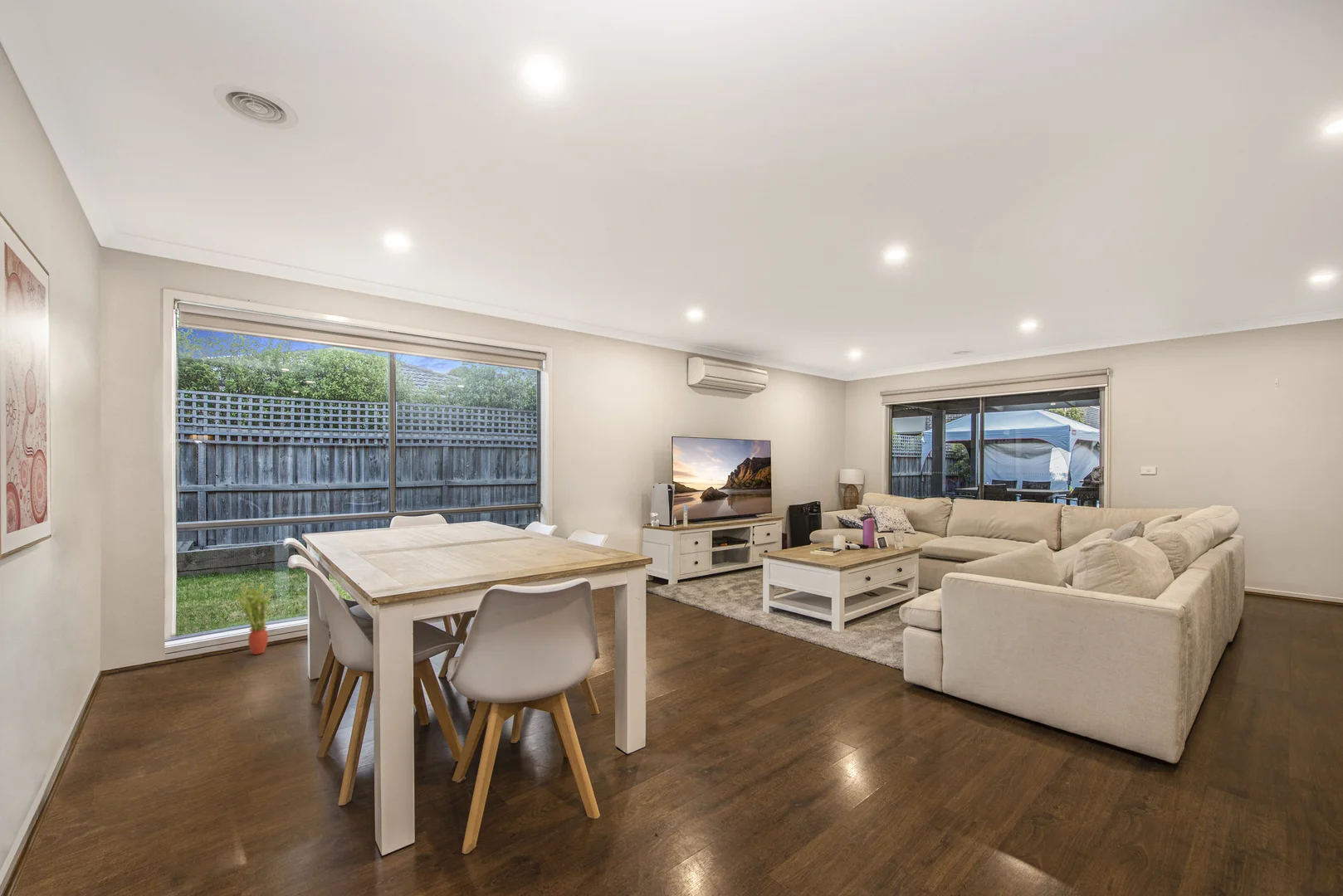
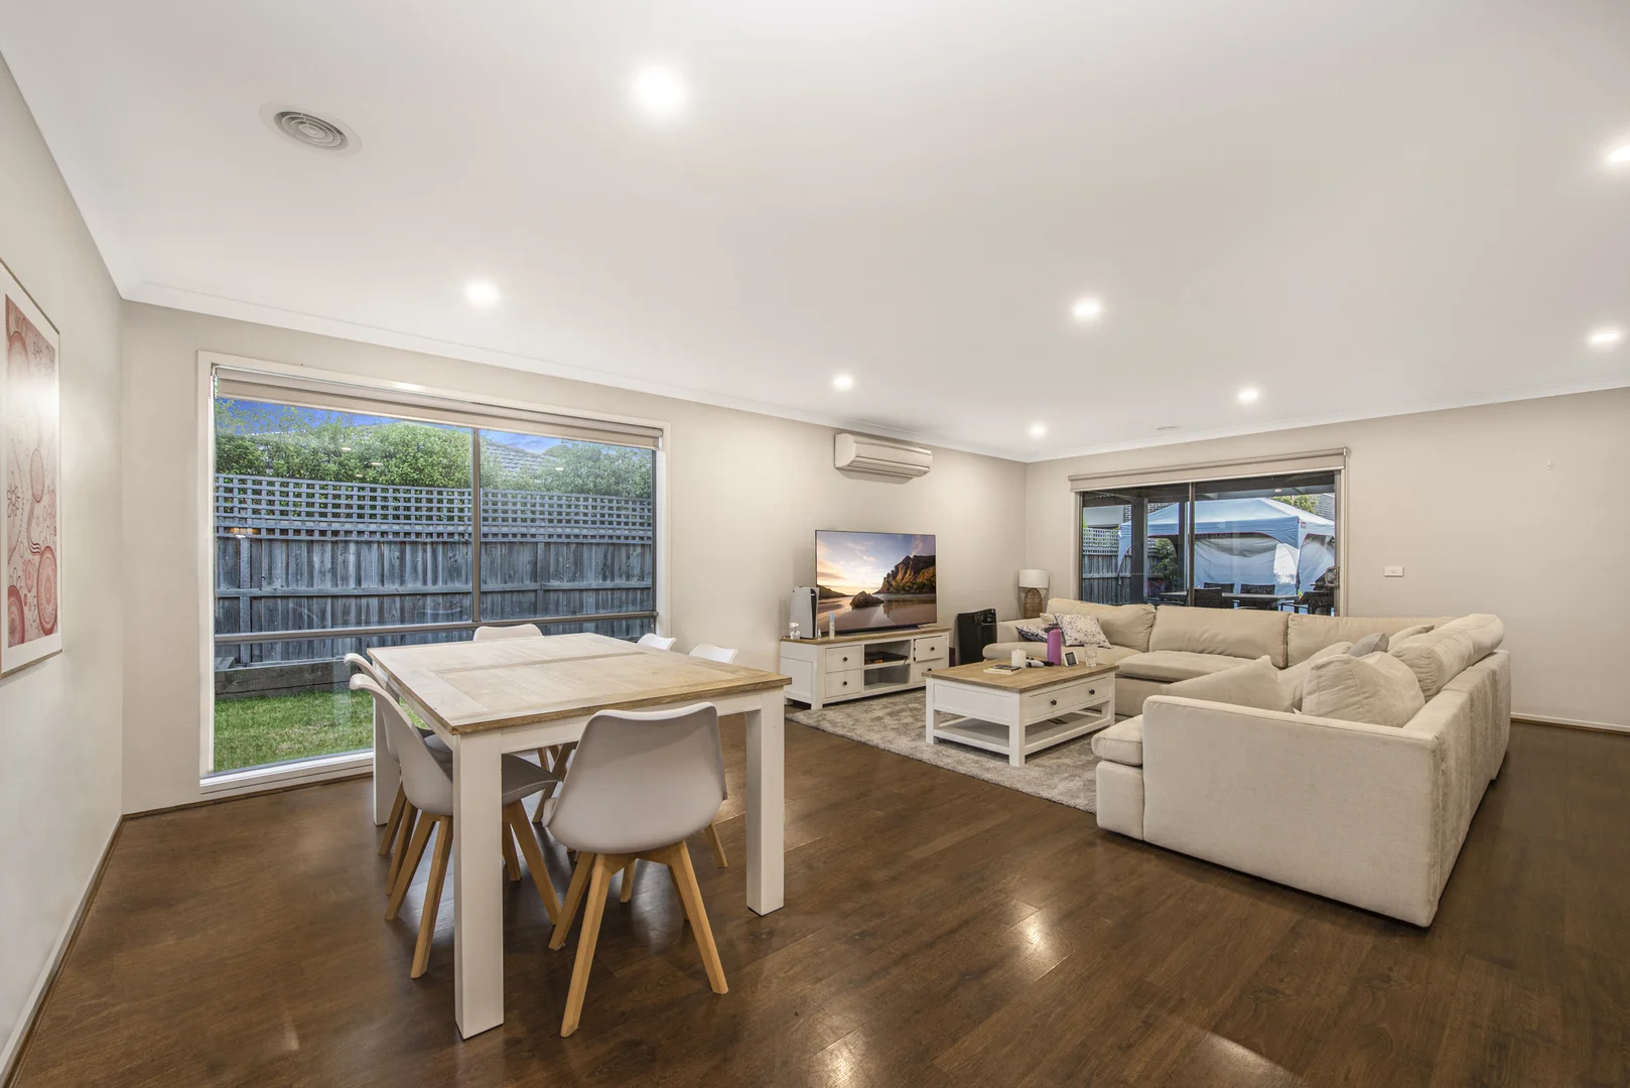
- potted plant (254, 618)
